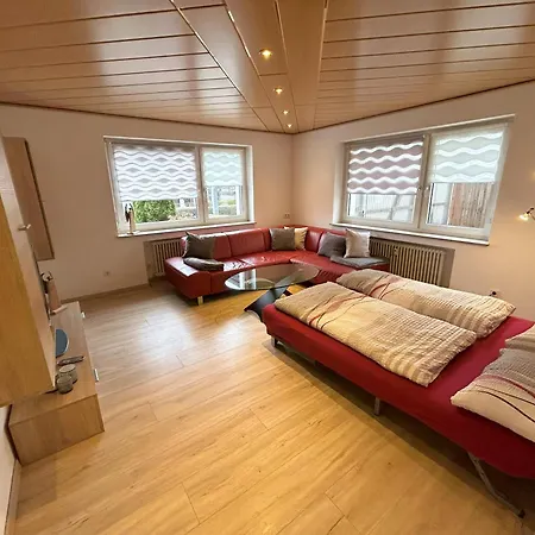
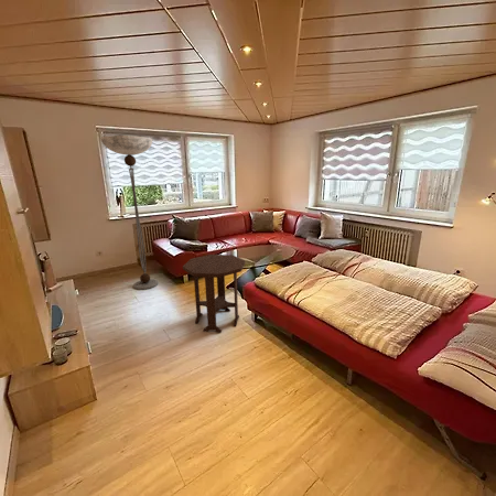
+ floor lamp (137, 217)
+ side table (217, 292)
